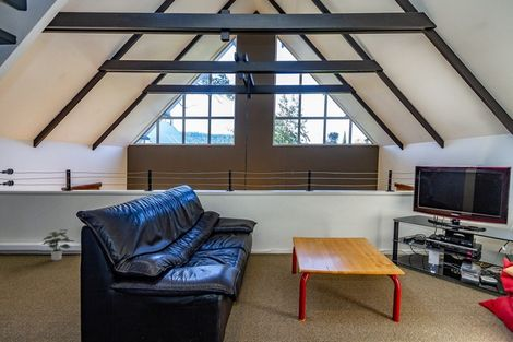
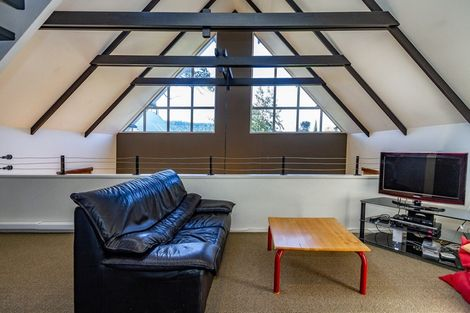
- potted plant (57, 244)
